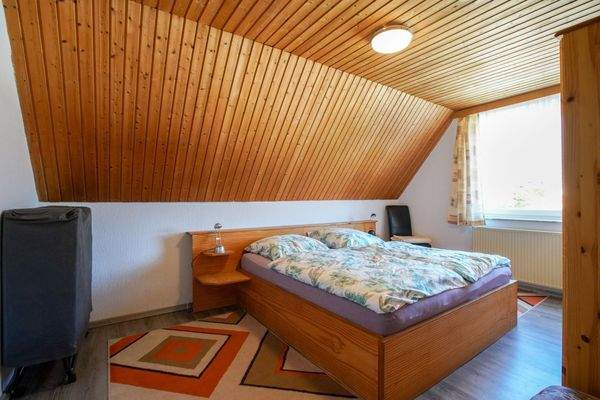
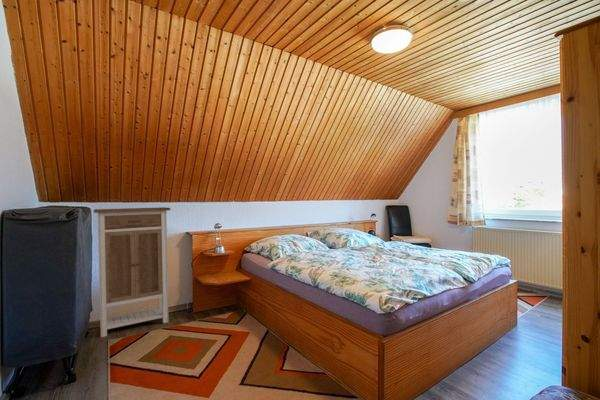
+ cabinet (133, 266)
